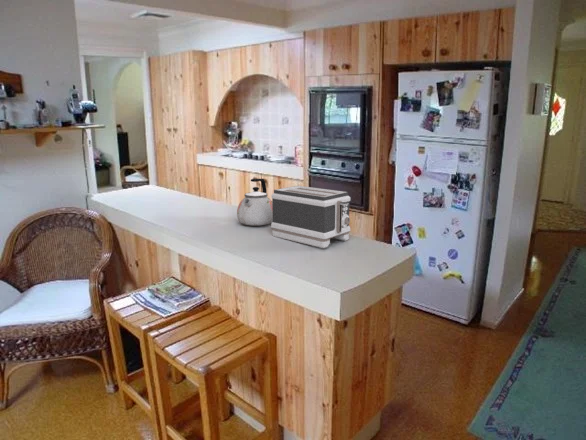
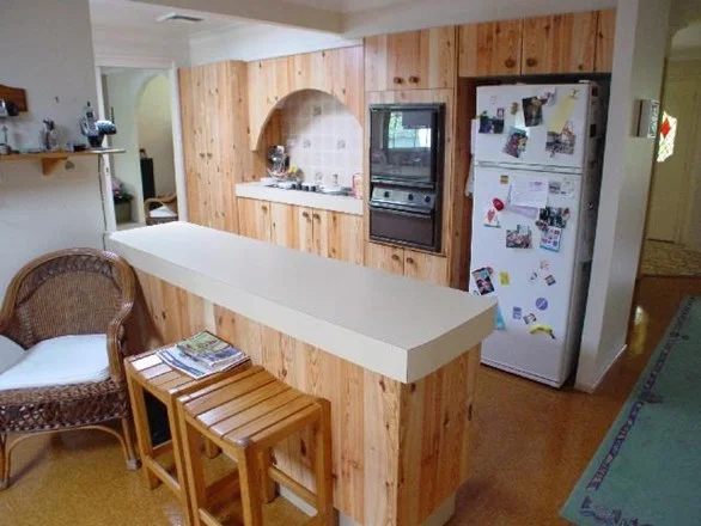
- kettle (256, 201)
- toaster (313, 215)
